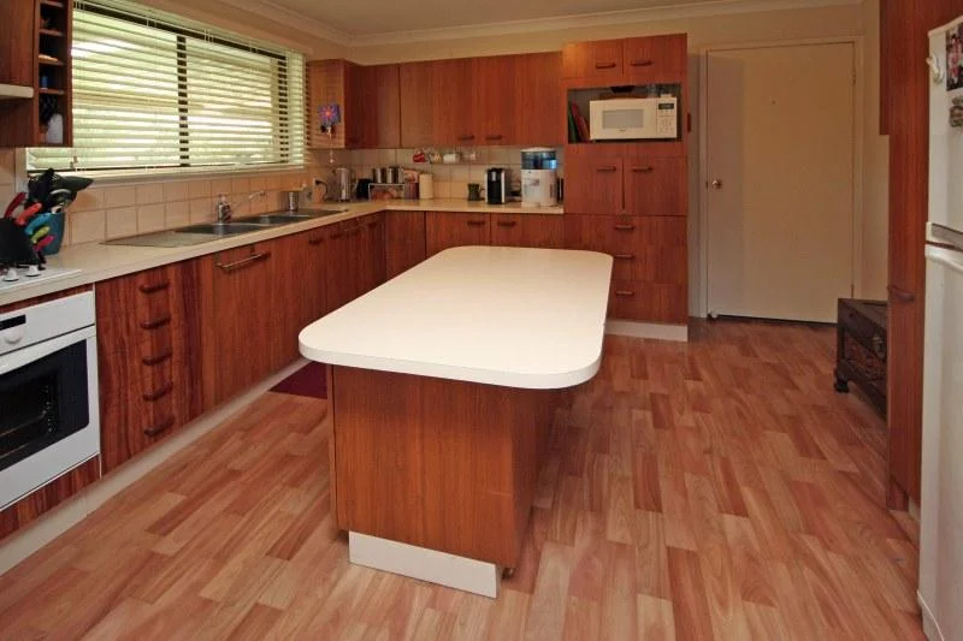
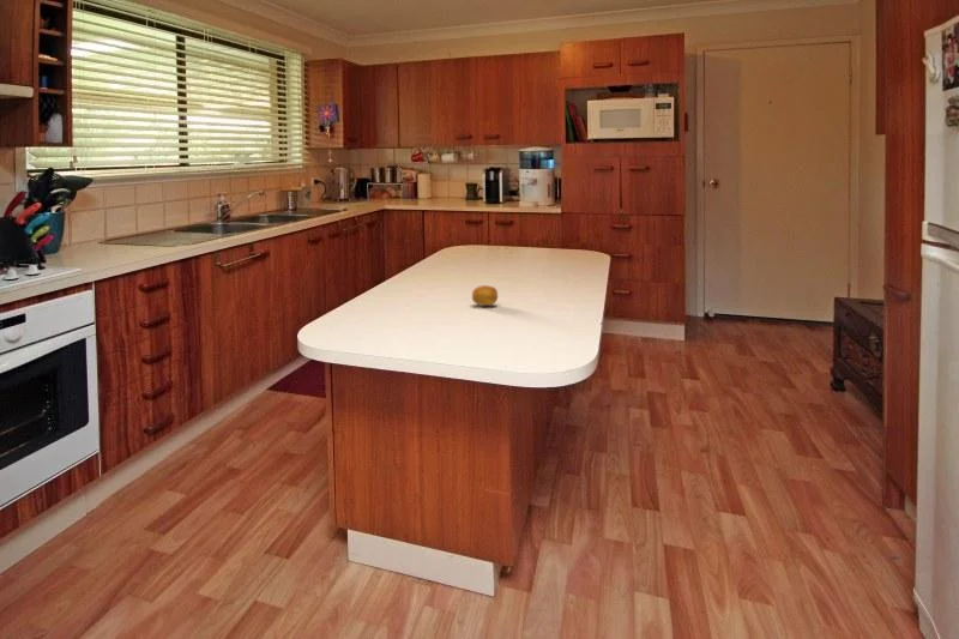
+ fruit (484, 295)
